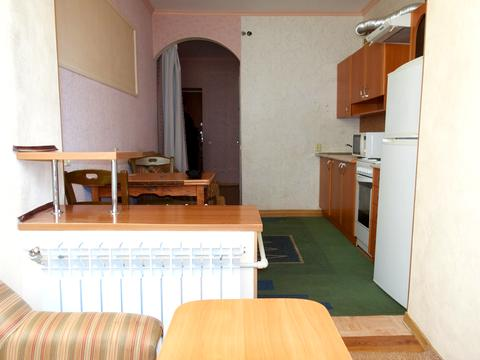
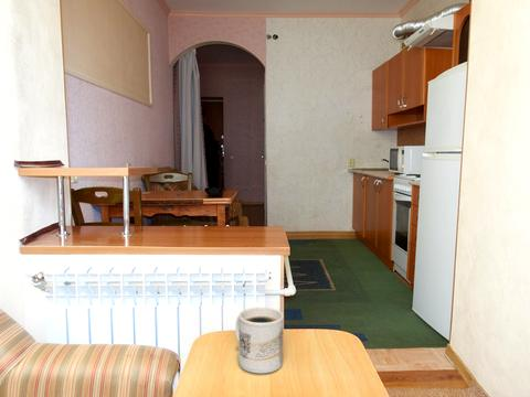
+ mug (258, 336)
